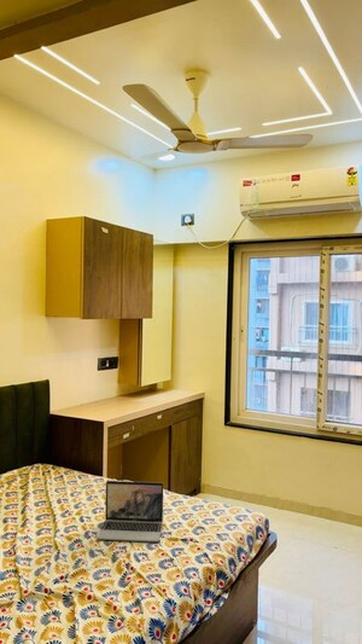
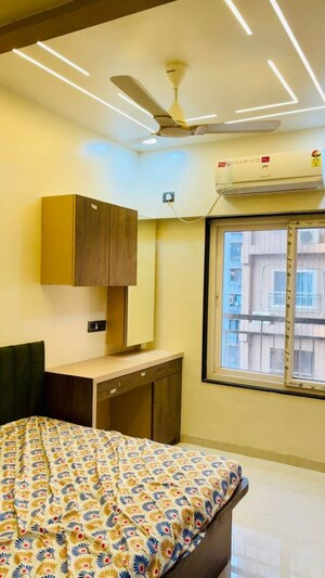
- laptop (130, 510)
